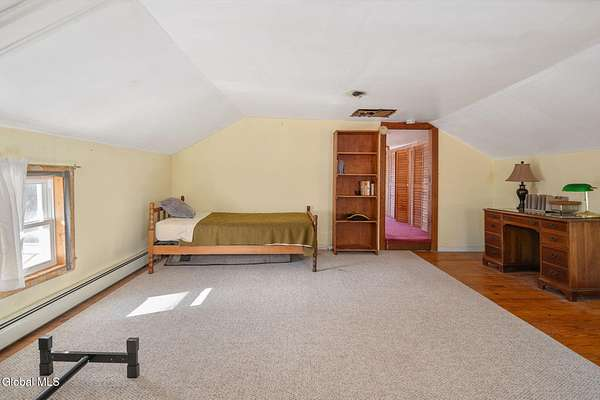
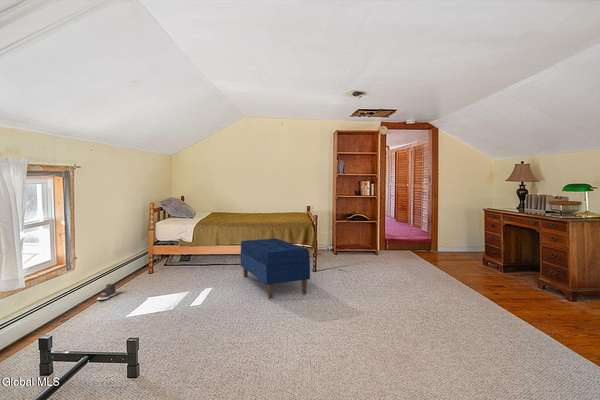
+ sneaker (106, 291)
+ bench (272, 264)
